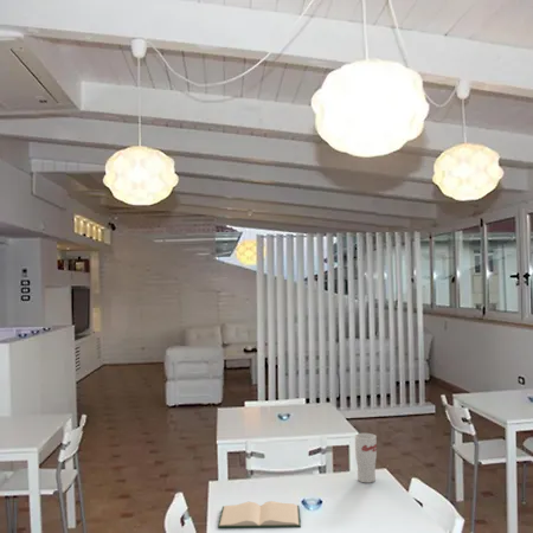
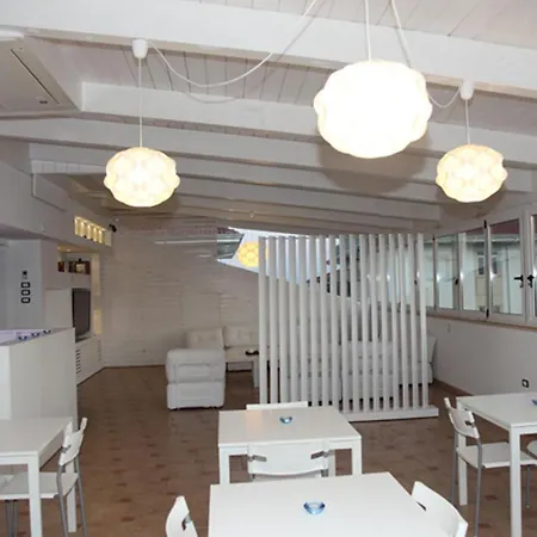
- hardback book (259, 513)
- cup (366, 457)
